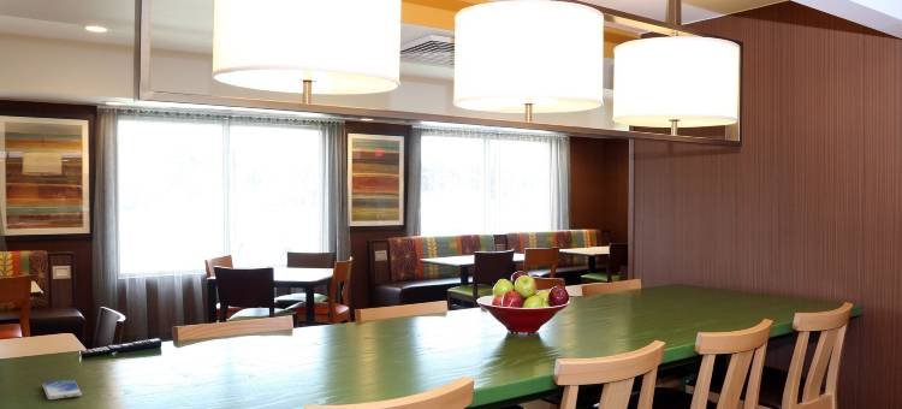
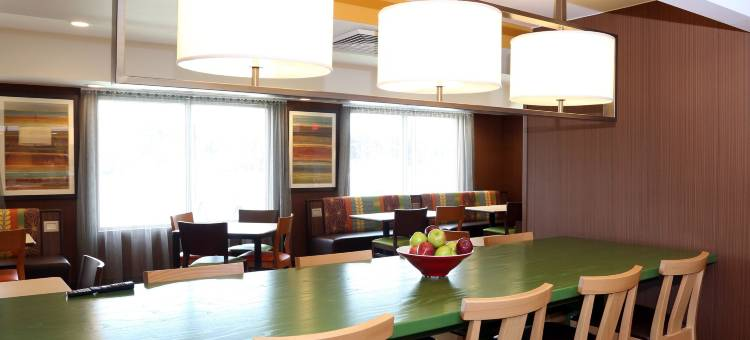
- smartphone (61, 389)
